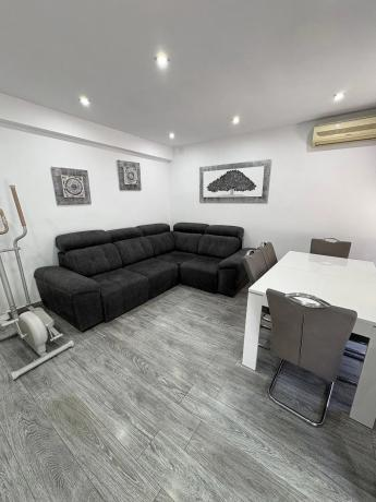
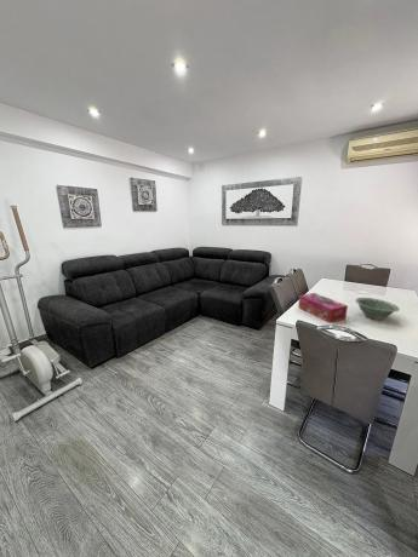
+ tissue box (321, 306)
+ bowl (374, 309)
